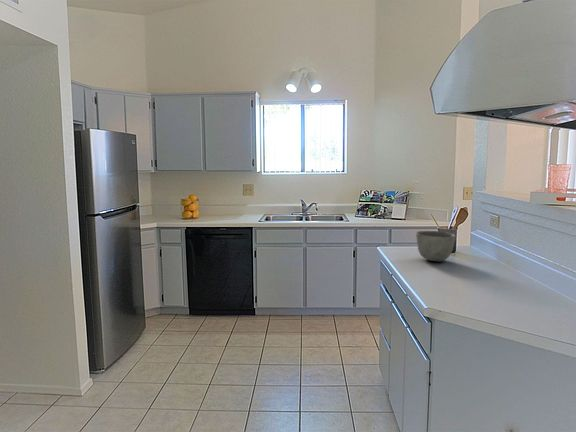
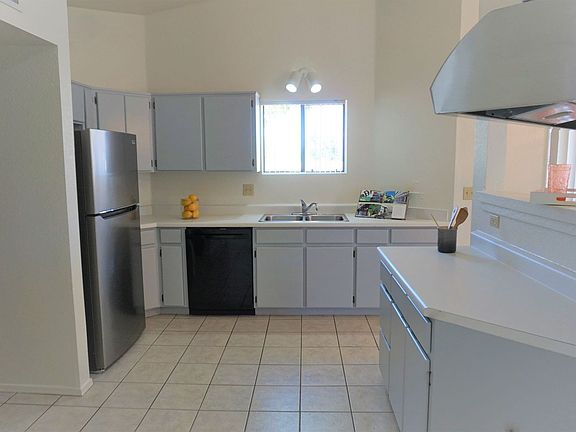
- bowl (434, 246)
